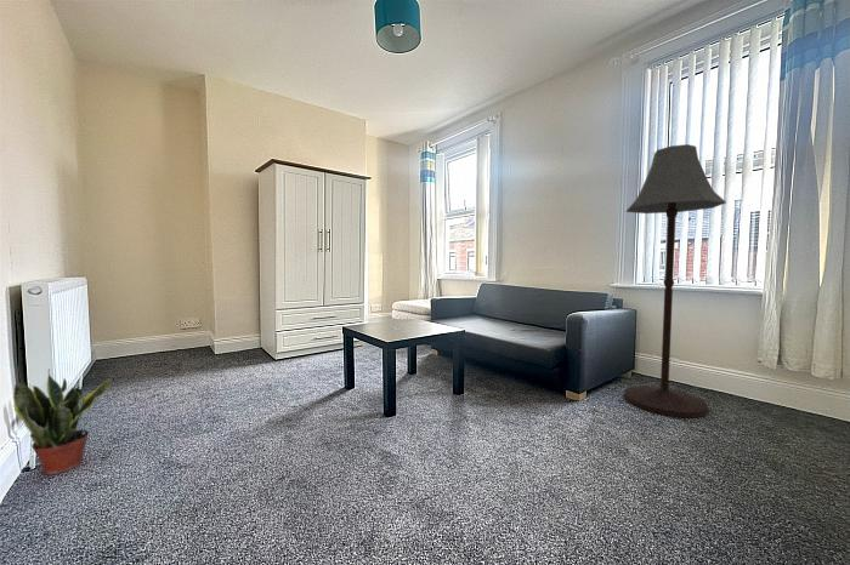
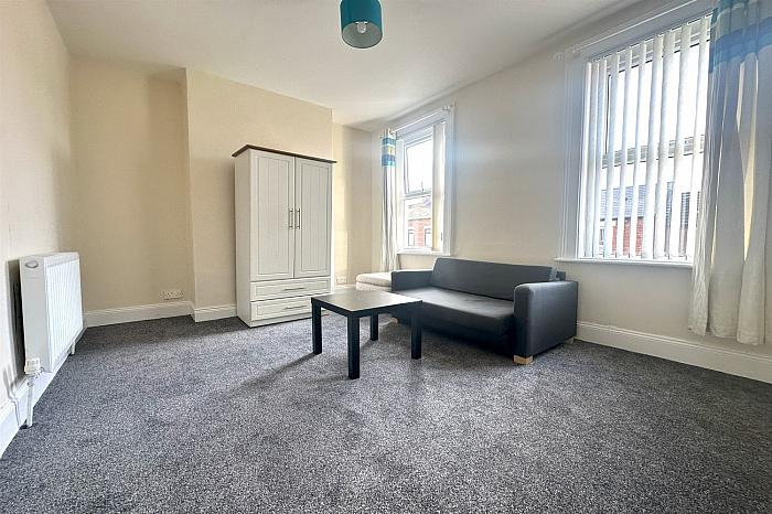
- floor lamp (668, 279)
- potted plant (68, 412)
